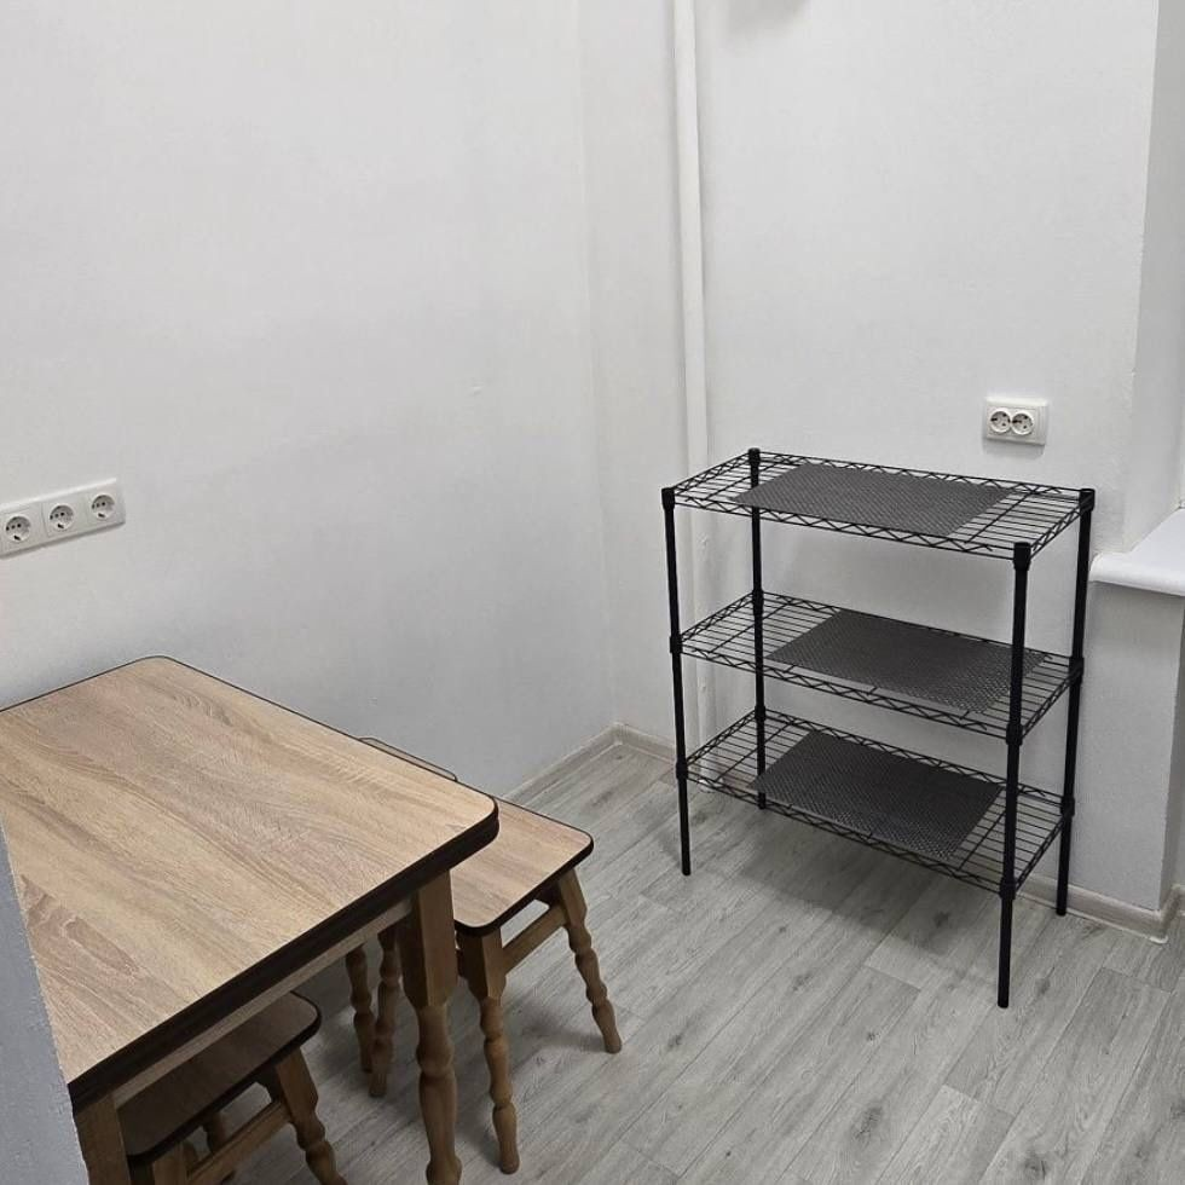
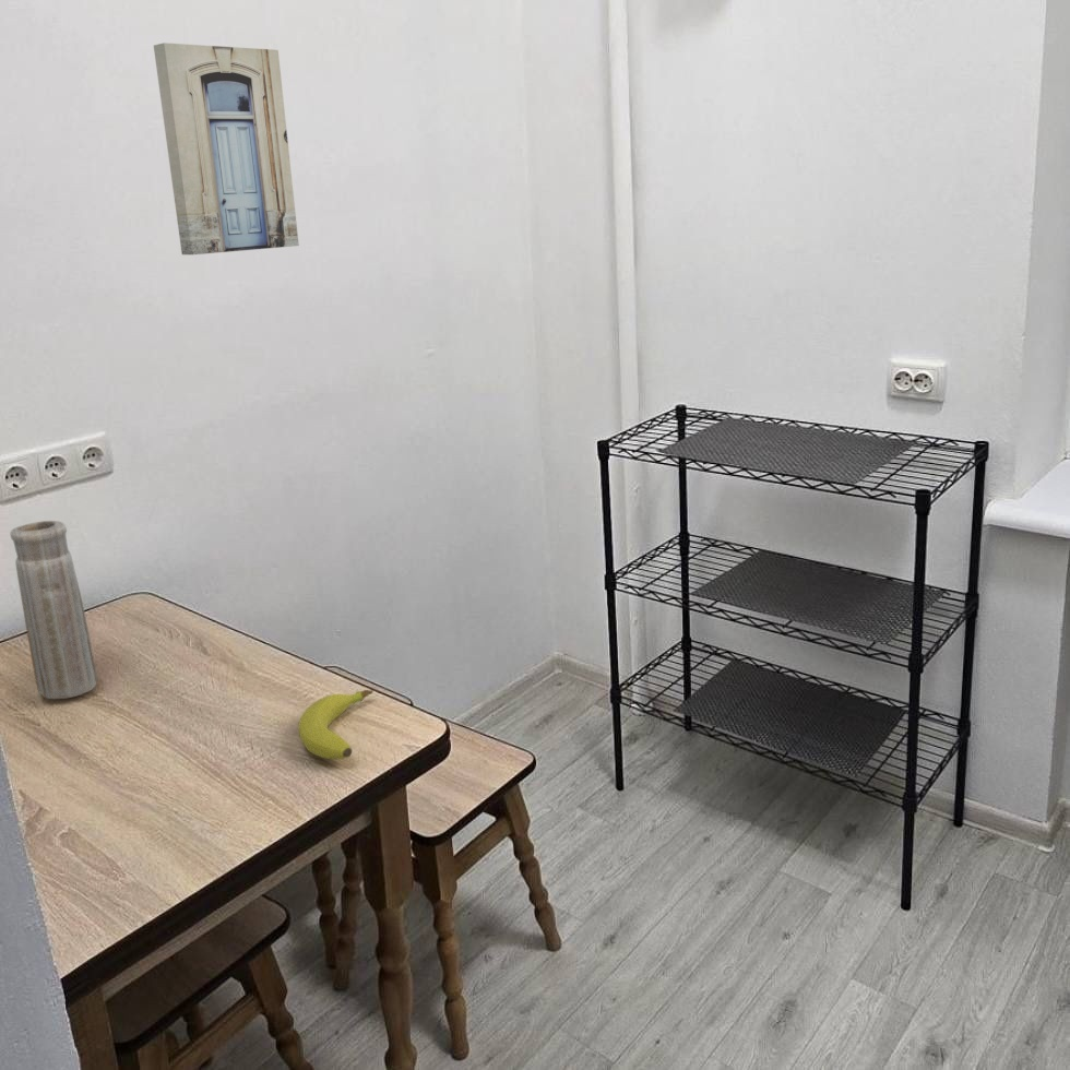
+ wall art (230, 151)
+ fruit (338, 715)
+ vase (54, 609)
